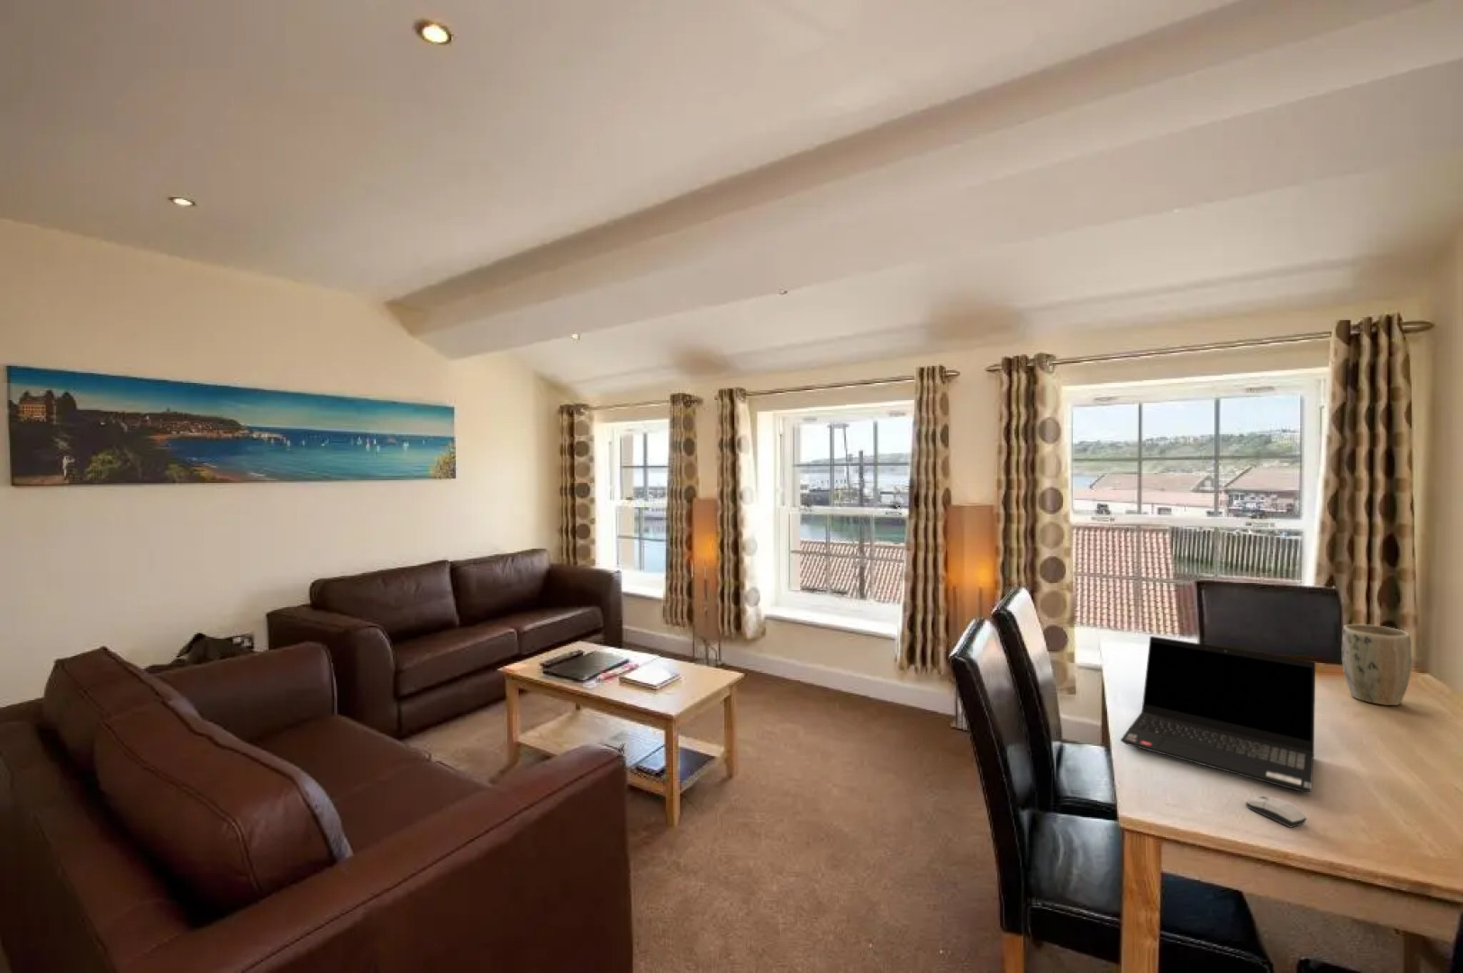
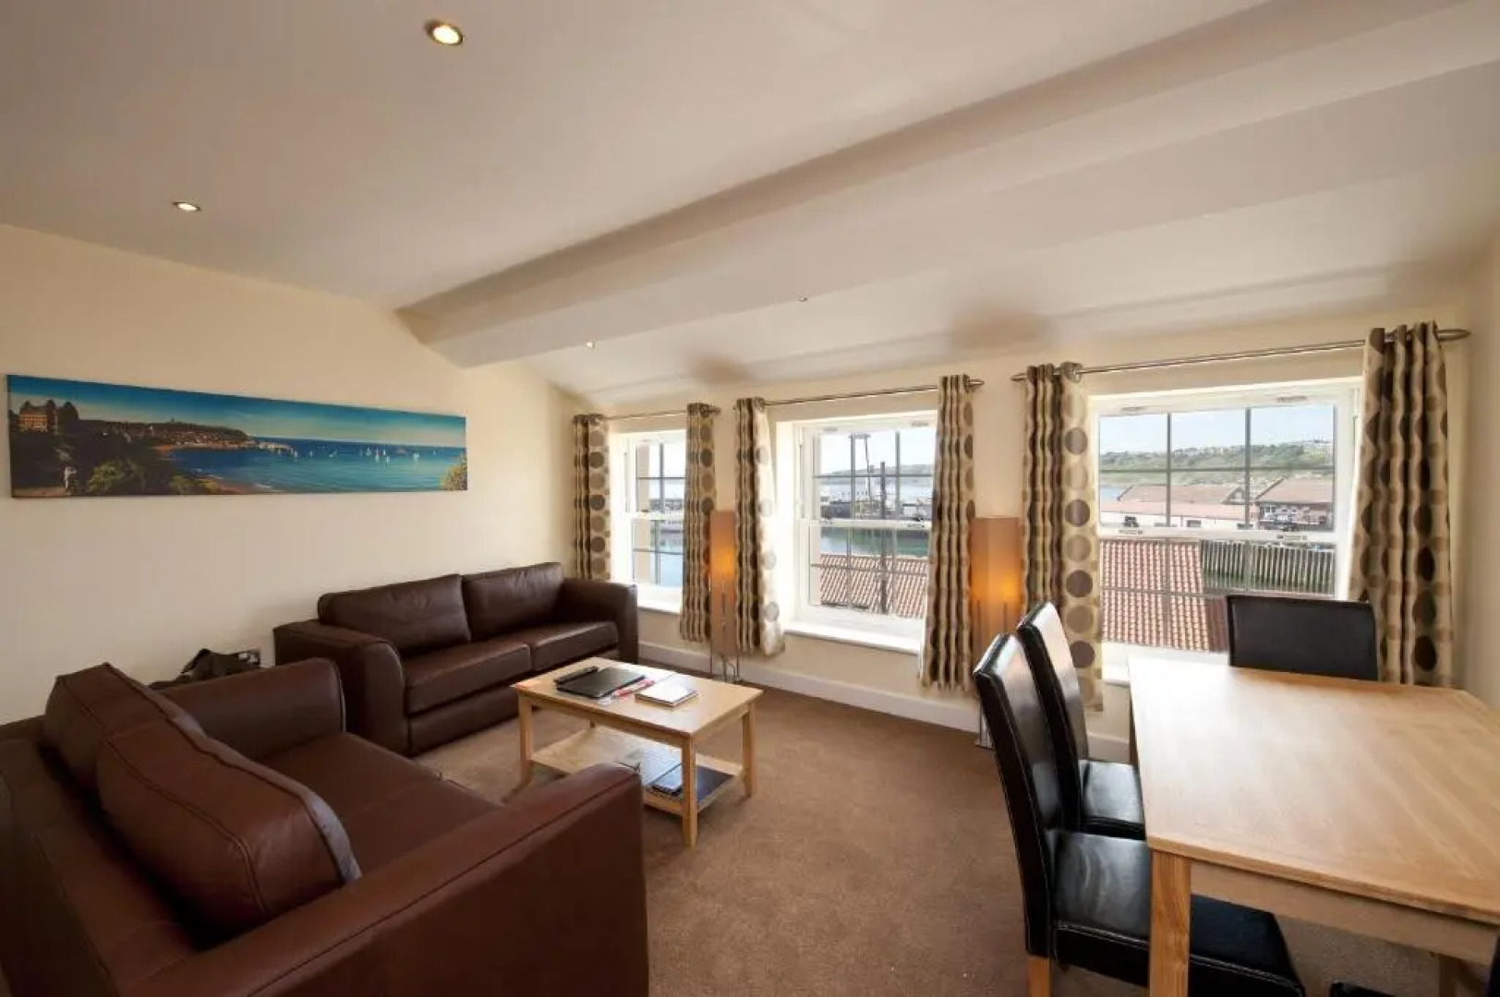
- computer mouse (1275, 807)
- laptop computer (1217, 704)
- plant pot (1375, 664)
